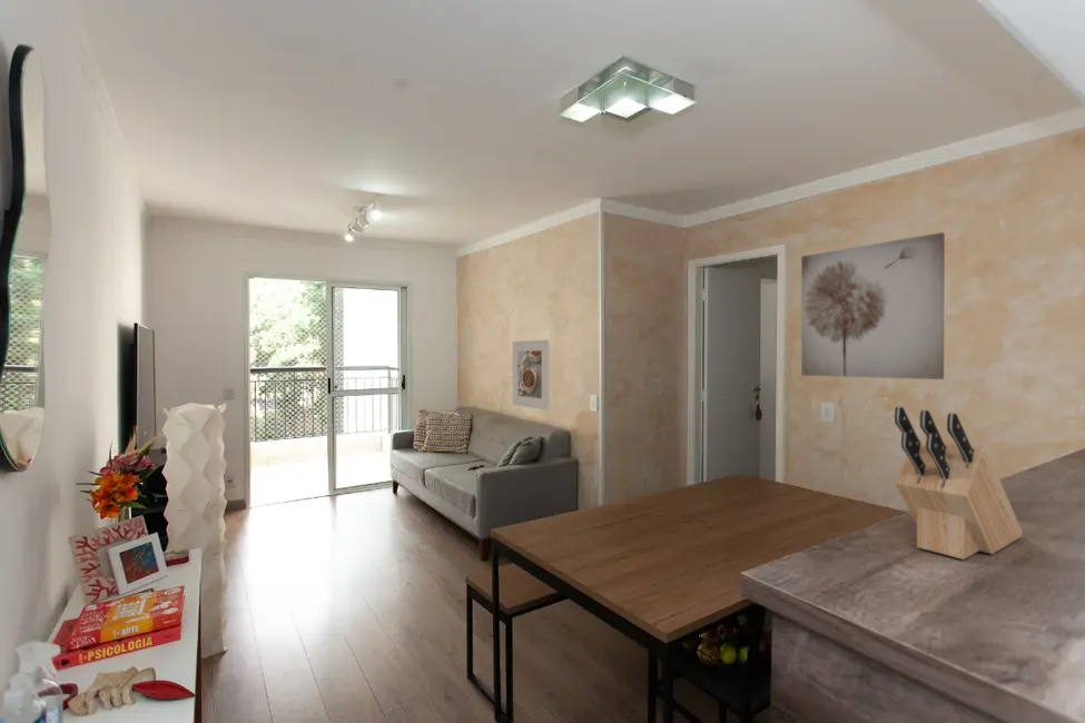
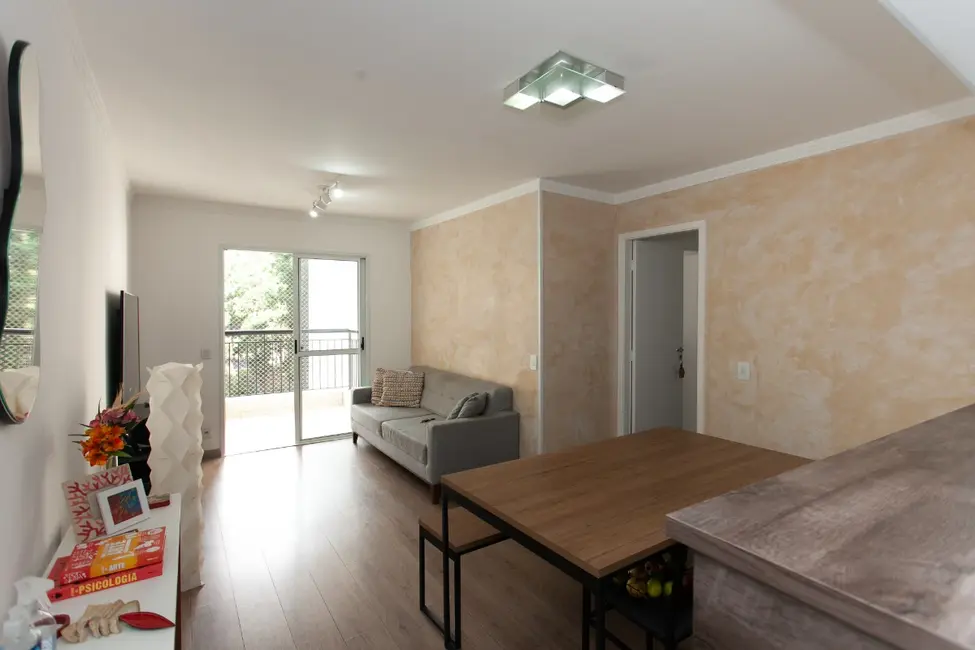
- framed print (530, 374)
- knife block (955, 475)
- wall art (865, 311)
